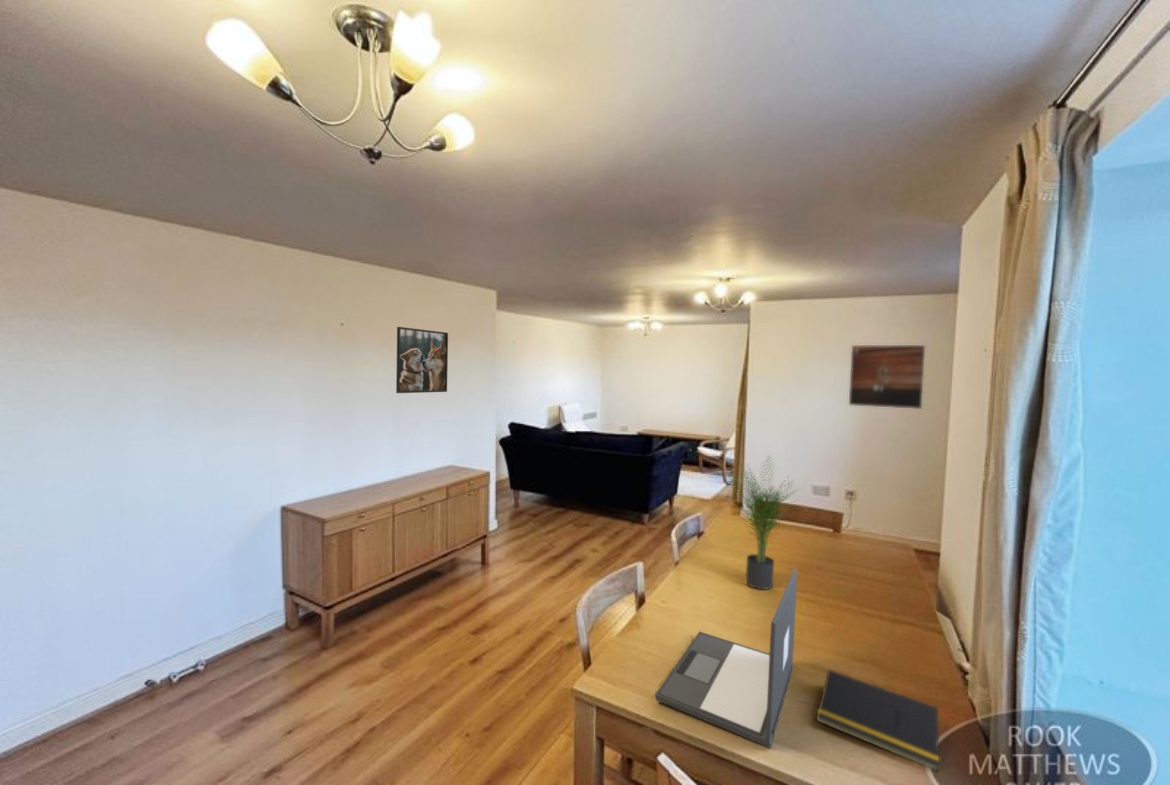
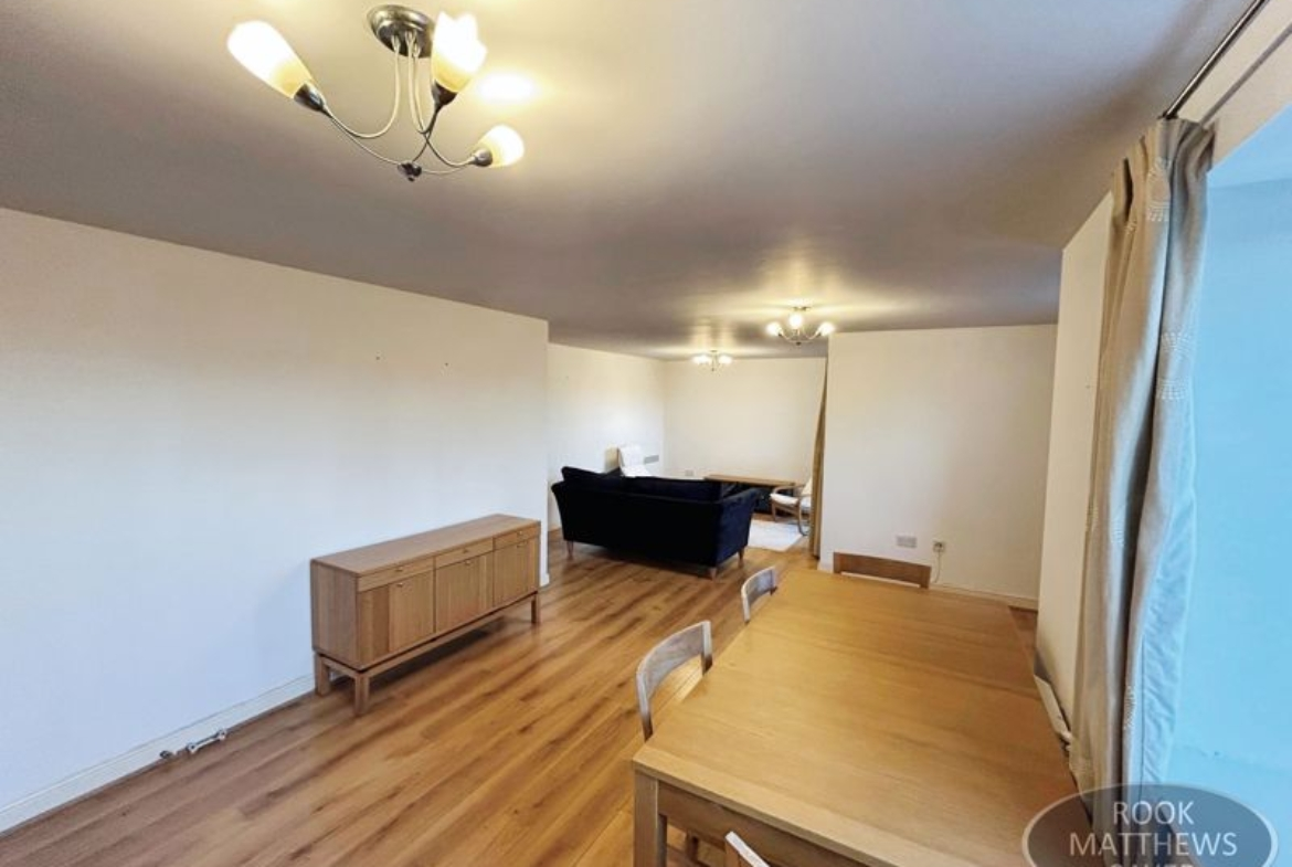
- notepad (877, 714)
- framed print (885, 376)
- laptop (727, 640)
- potted plant (762, 522)
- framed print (423, 361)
